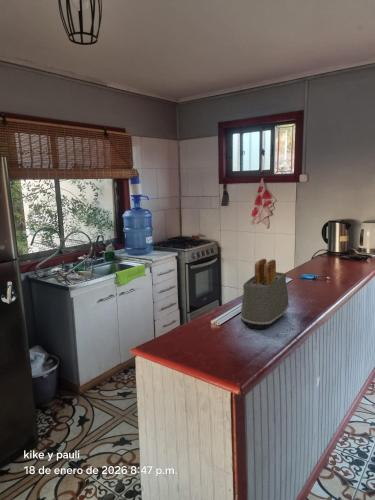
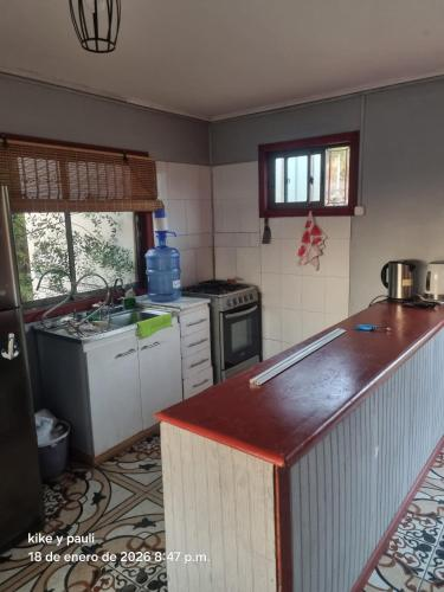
- toaster (265, 289)
